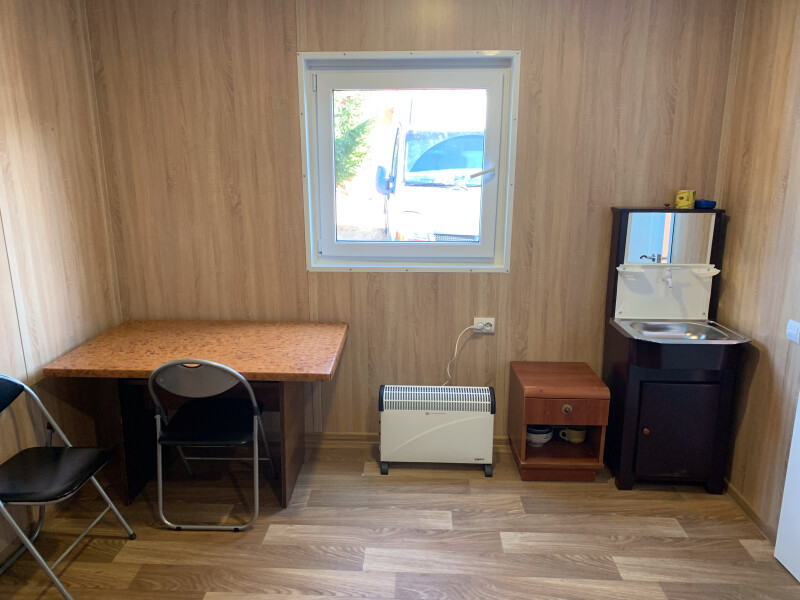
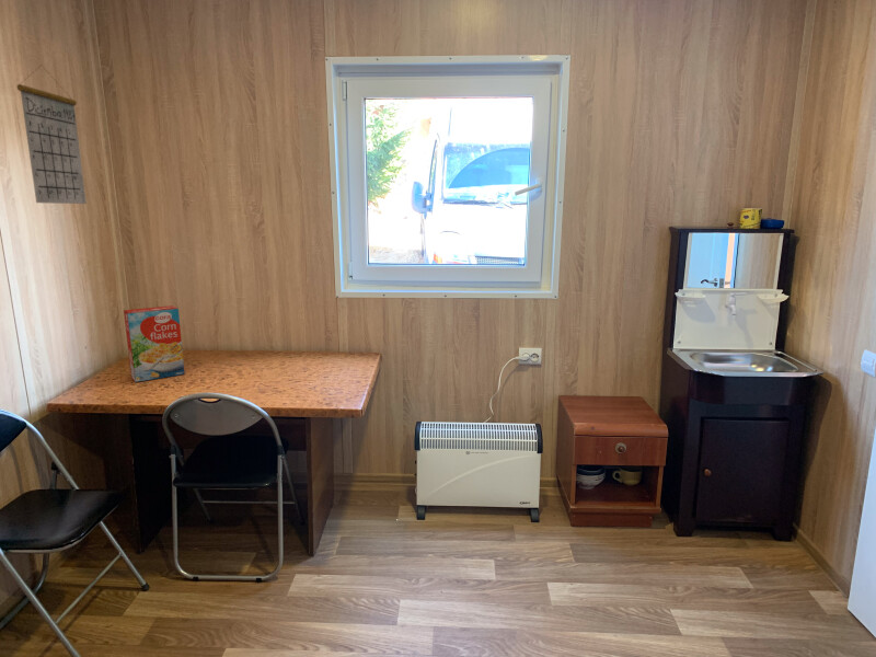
+ cereal box (154, 343)
+ calendar (54, 135)
